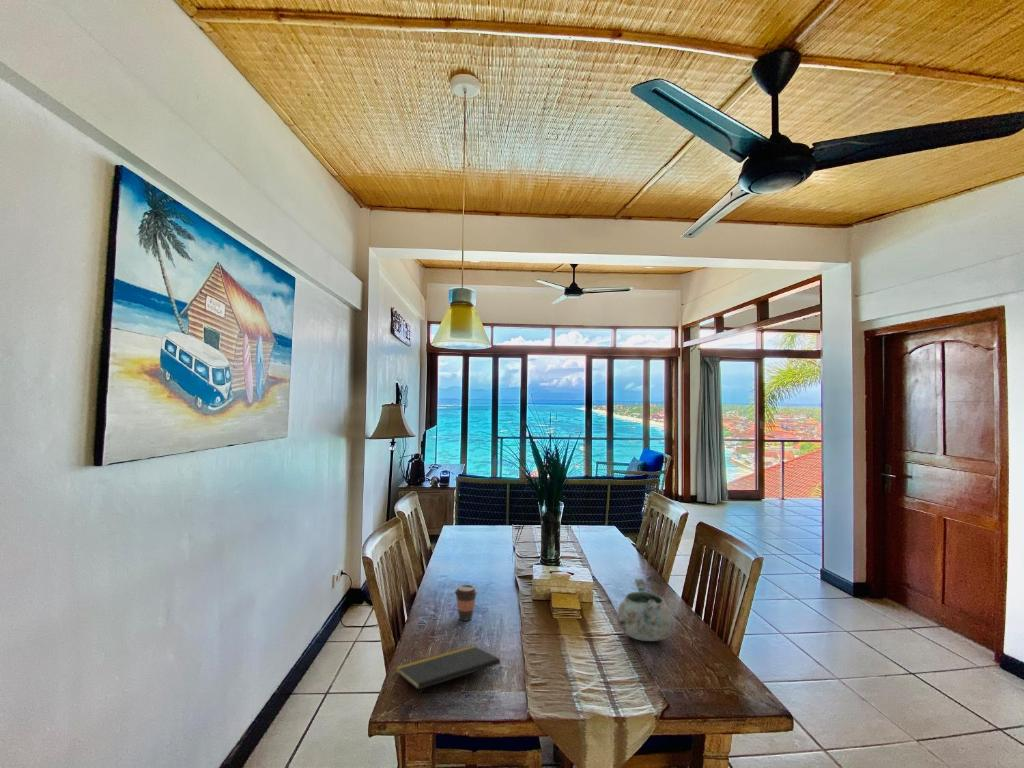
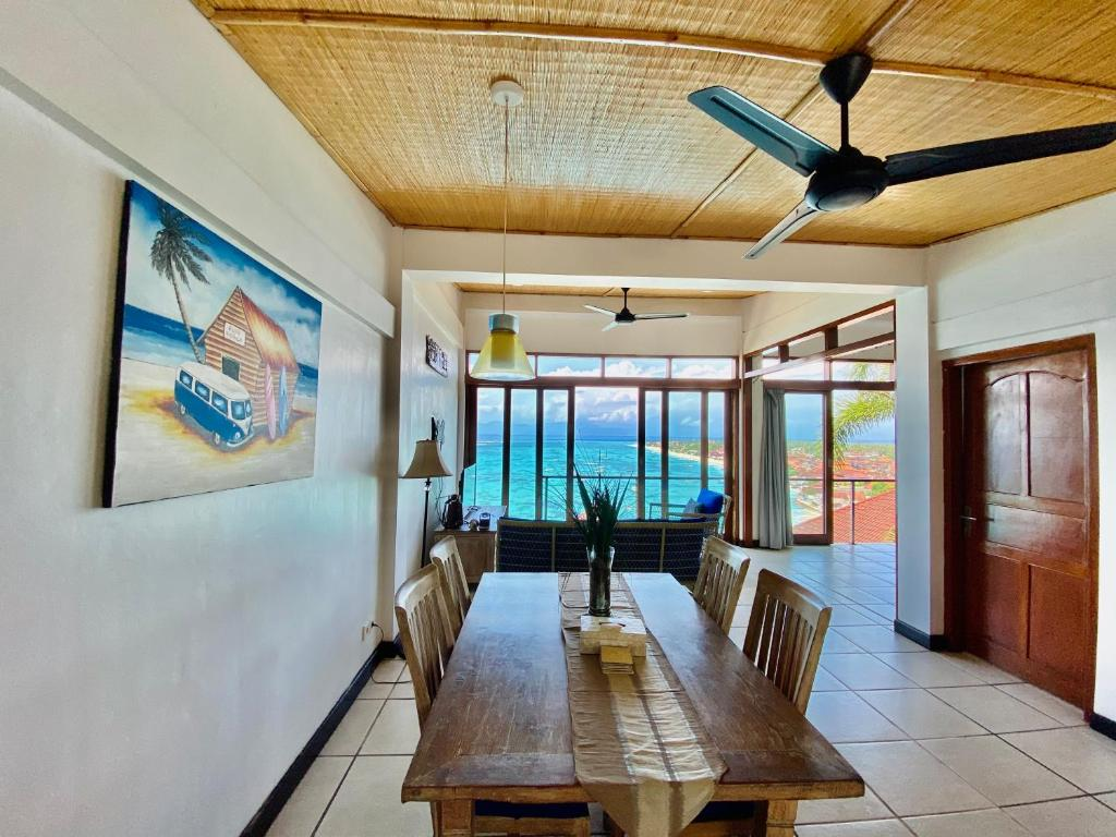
- coffee cup (465, 602)
- notepad (447, 665)
- decorative bowl (644, 611)
